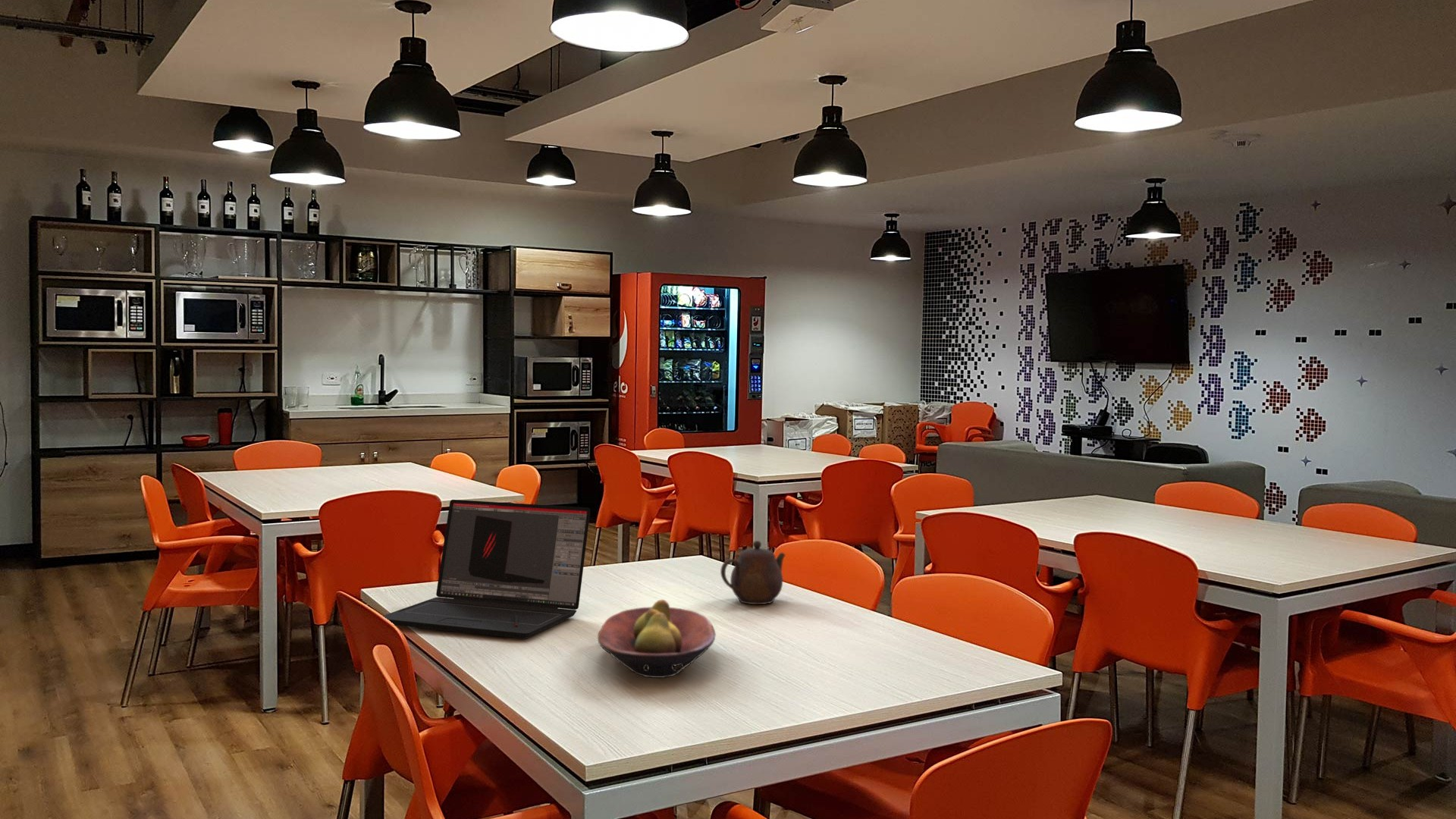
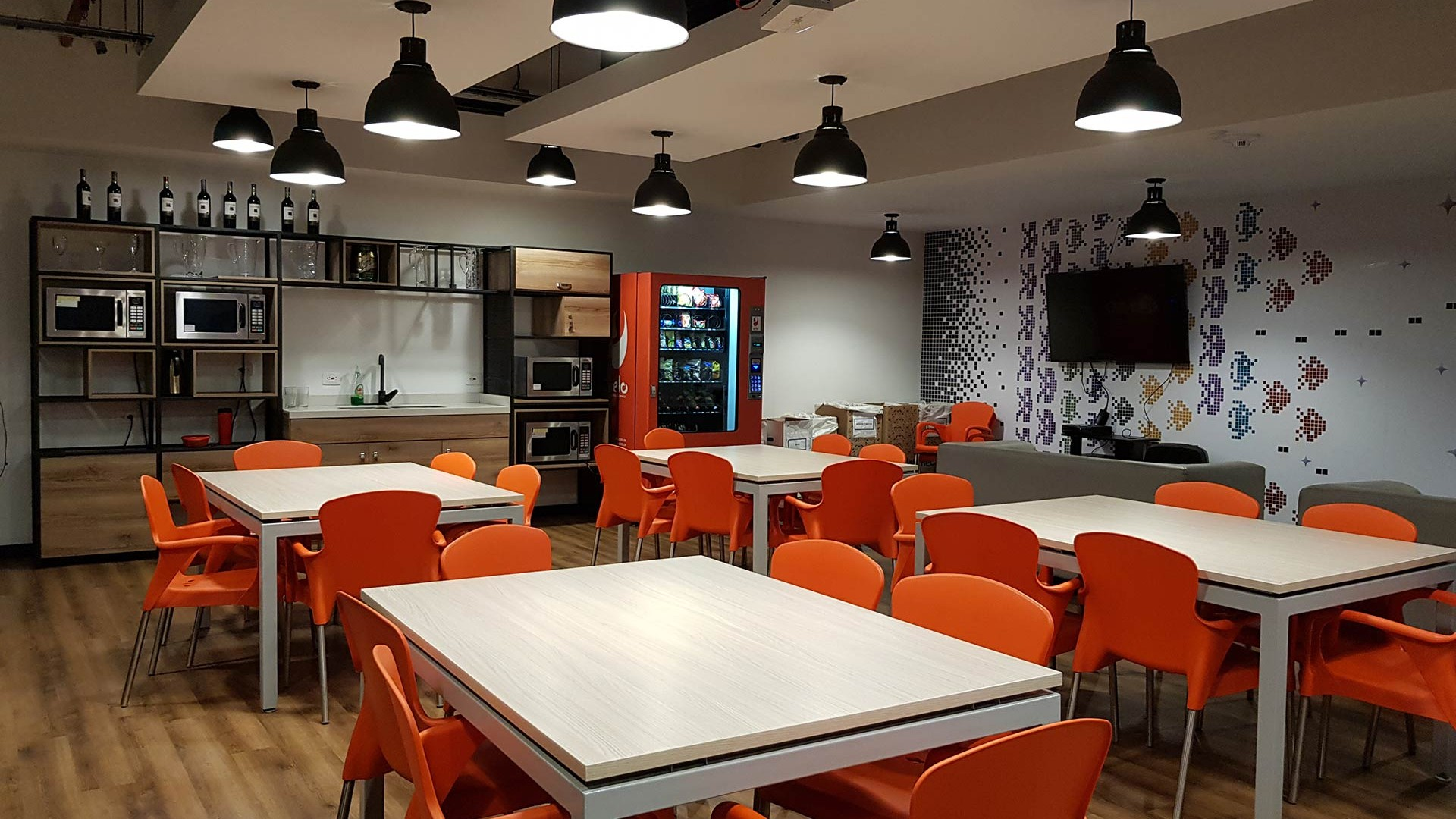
- fruit bowl (656, 632)
- teapot (754, 571)
- laptop (486, 564)
